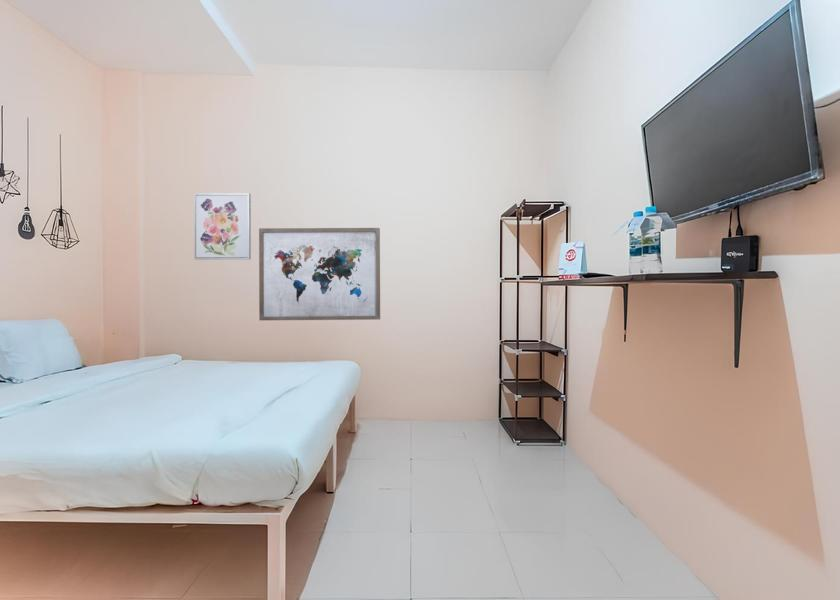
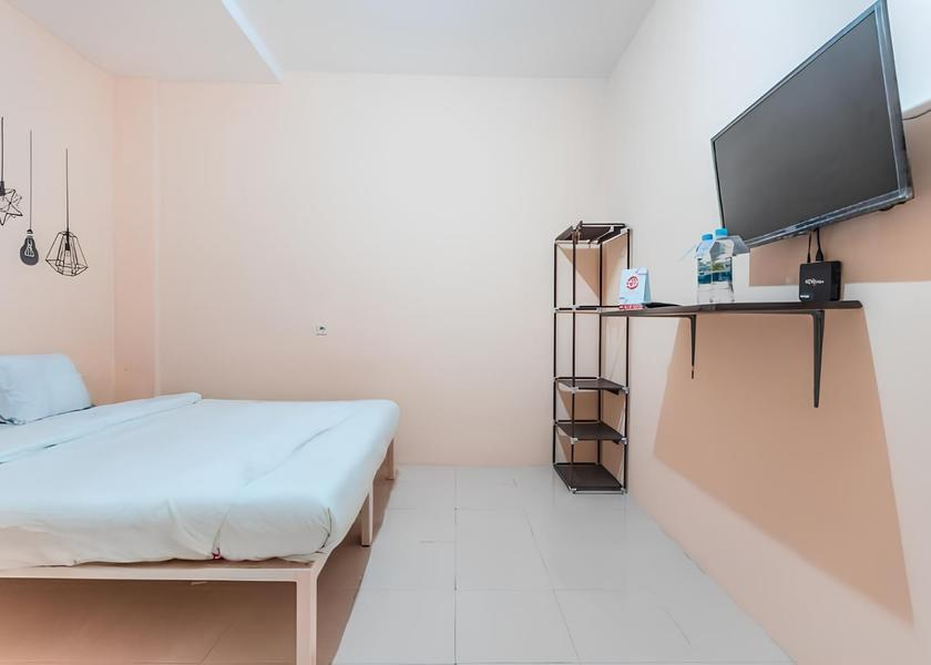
- wall art (222, 226)
- wall art (319, 274)
